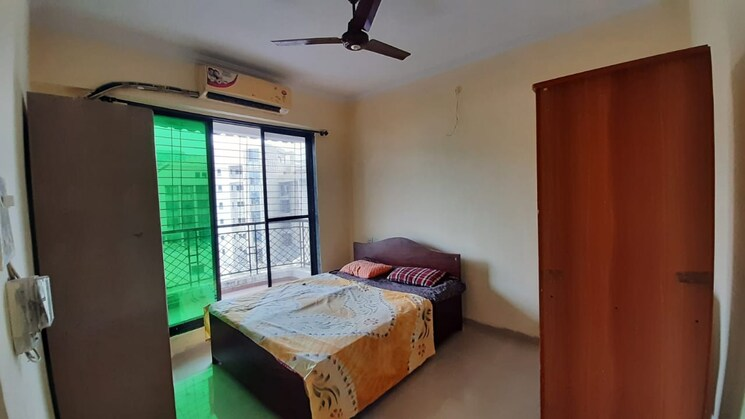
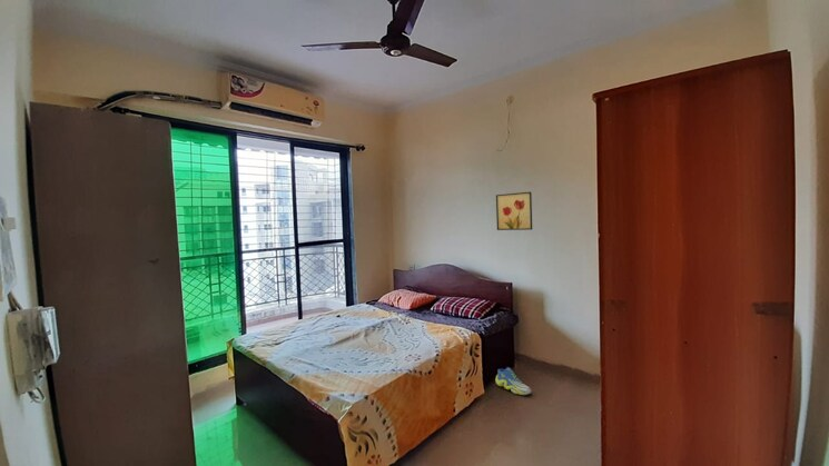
+ wall art (513, 211)
+ sneaker (512, 379)
